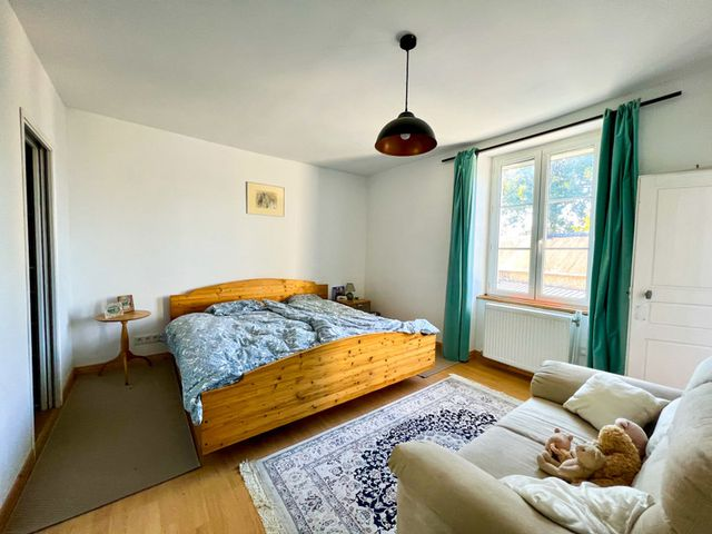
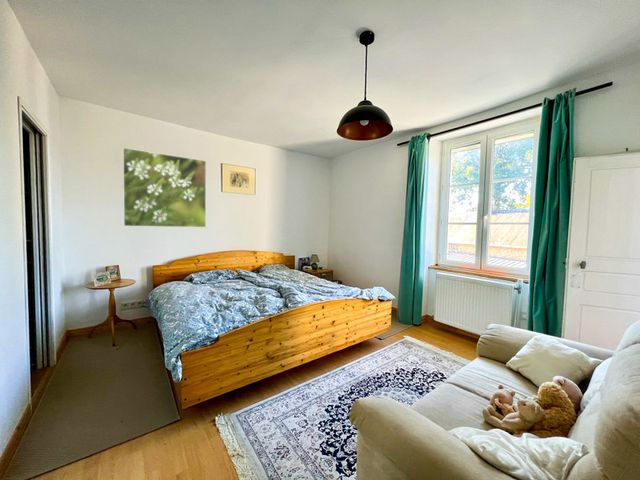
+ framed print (167, 191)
